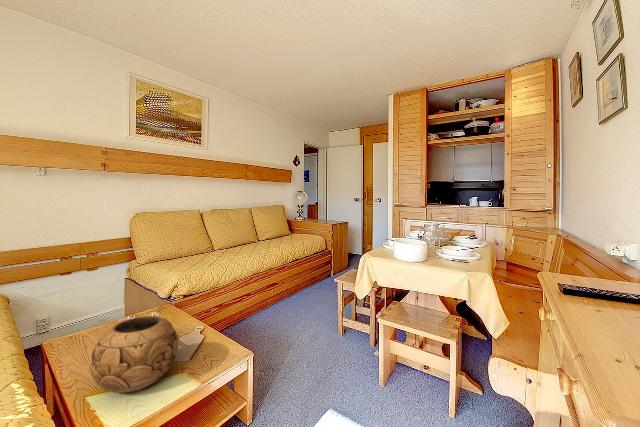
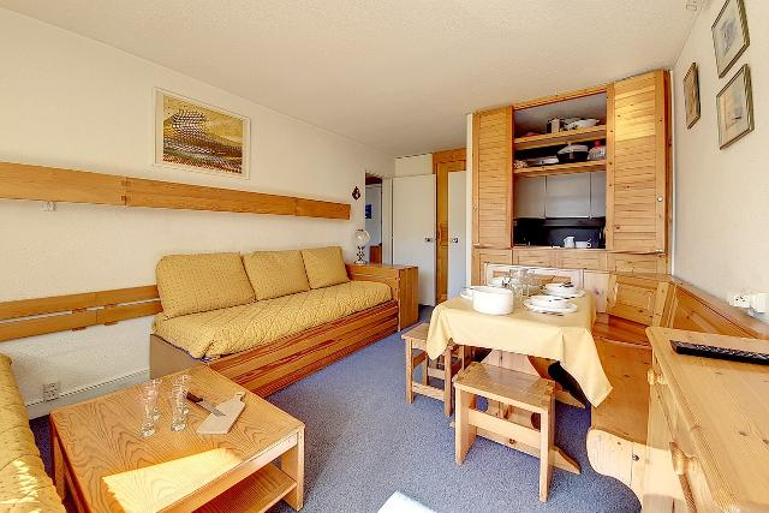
- decorative bowl (137, 352)
